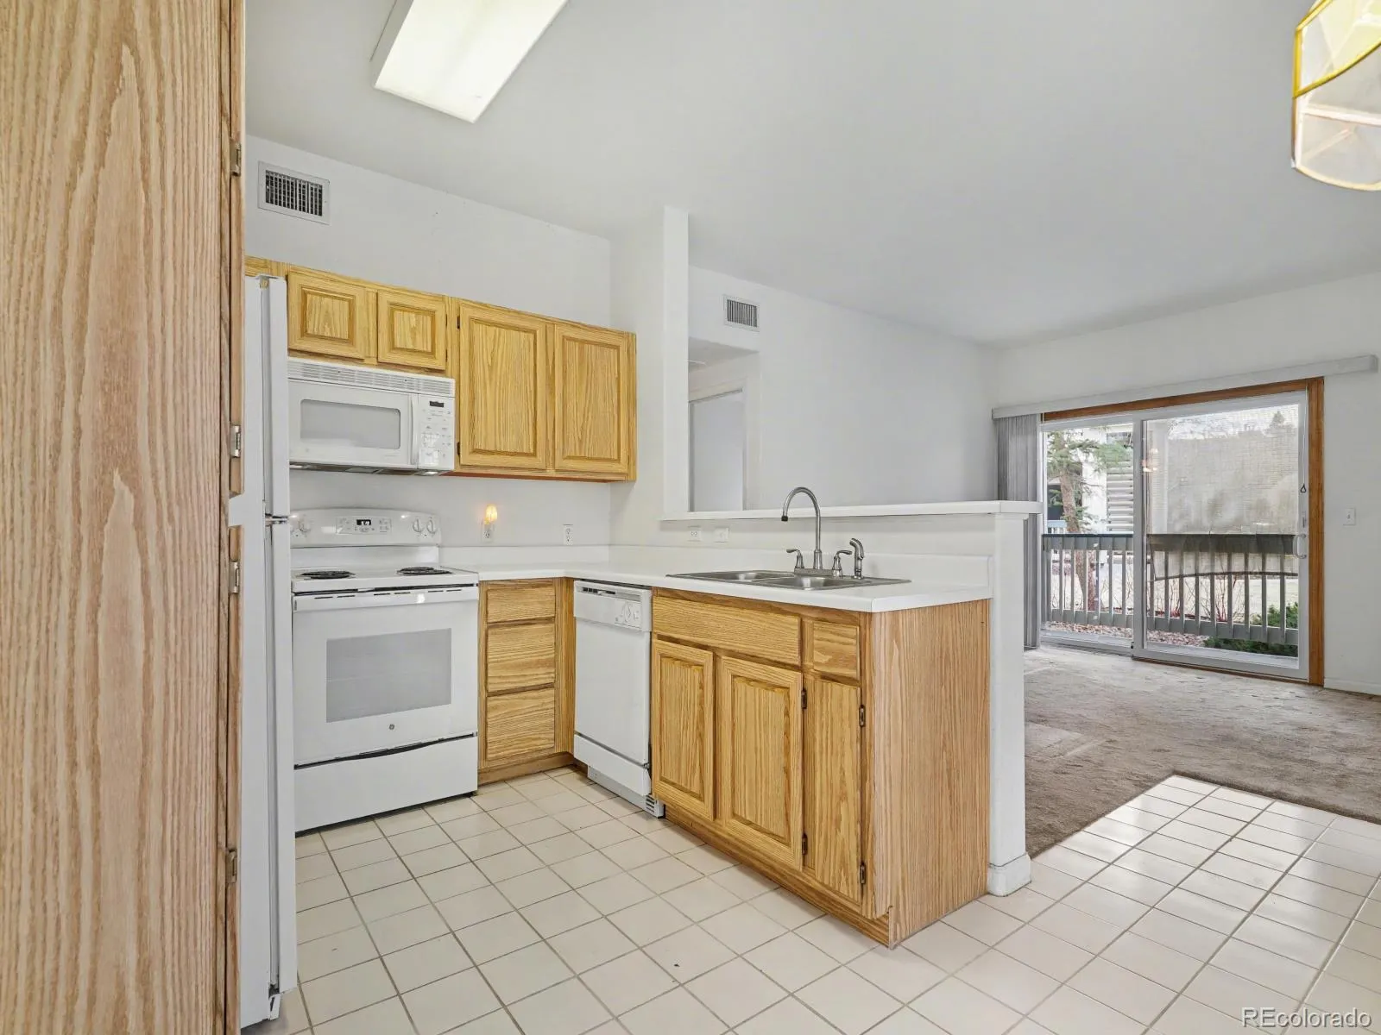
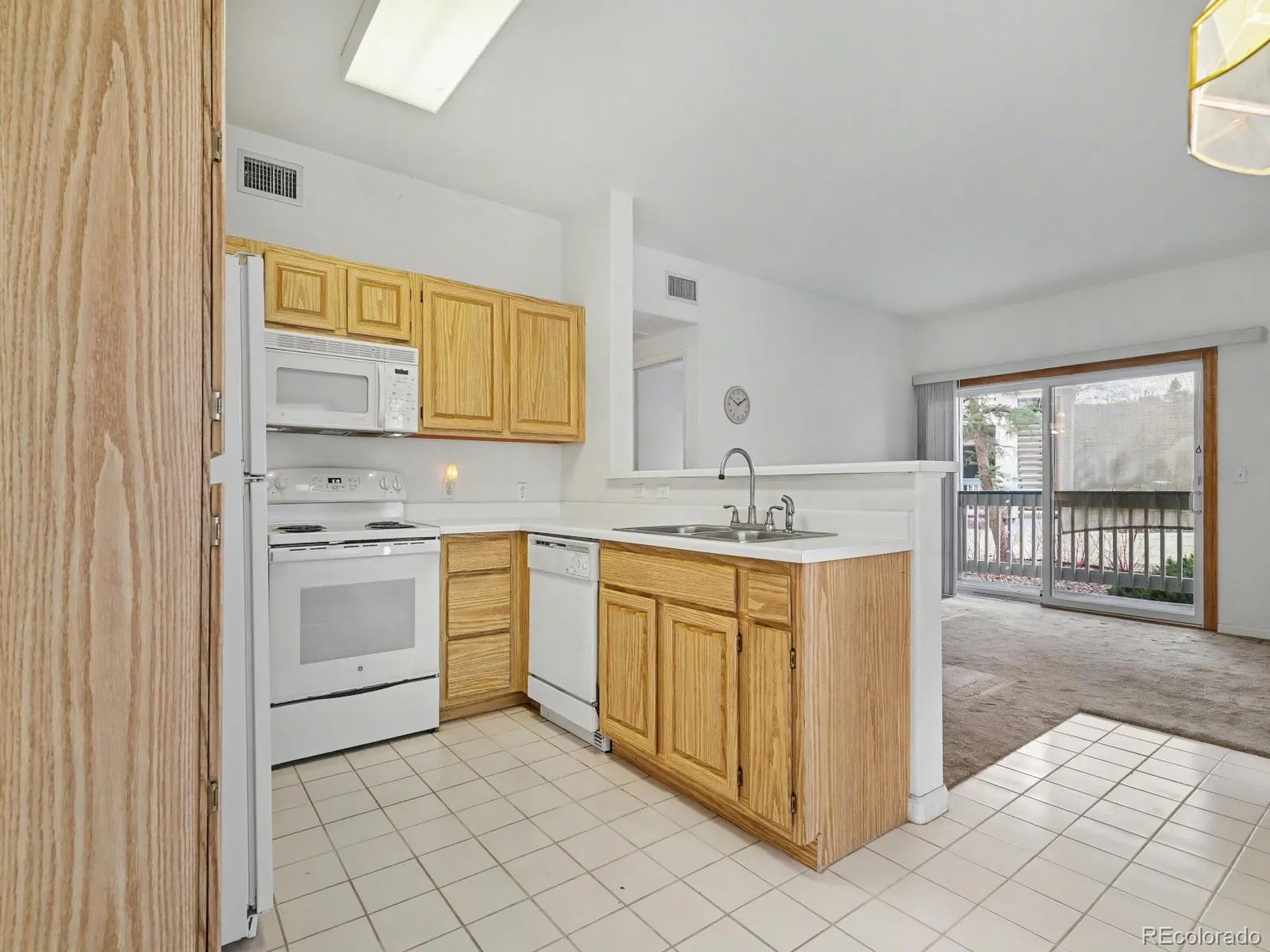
+ wall clock (737, 405)
